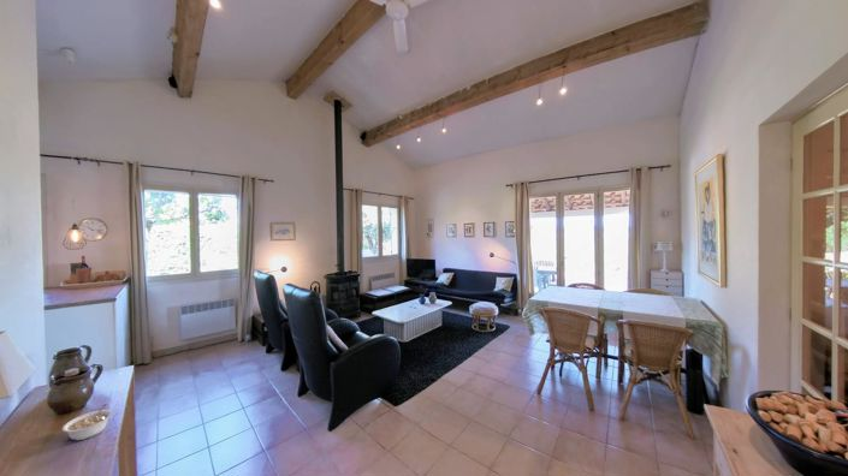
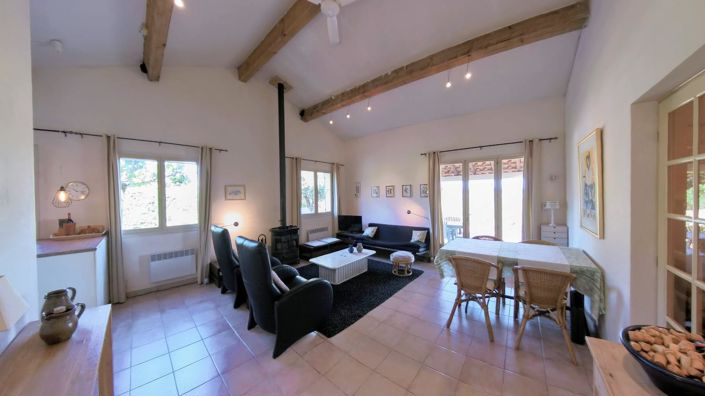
- legume (88, 424)
